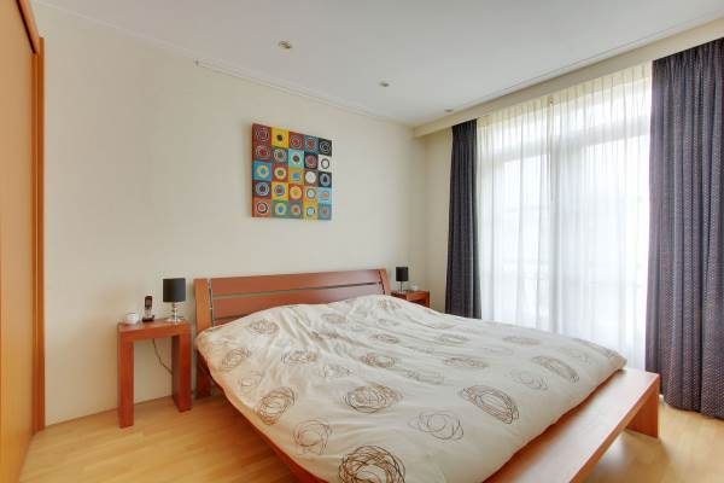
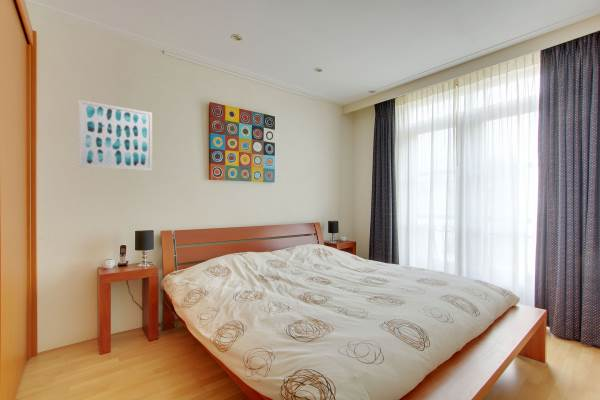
+ wall art (117, 137)
